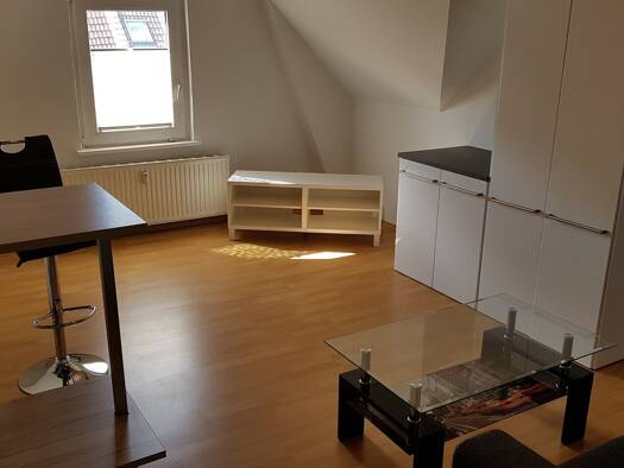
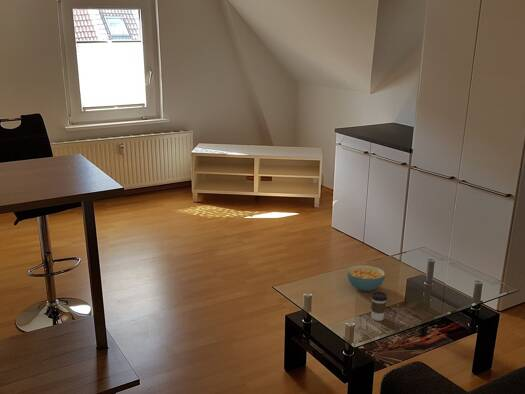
+ cereal bowl (365, 280)
+ coffee cup (378, 306)
